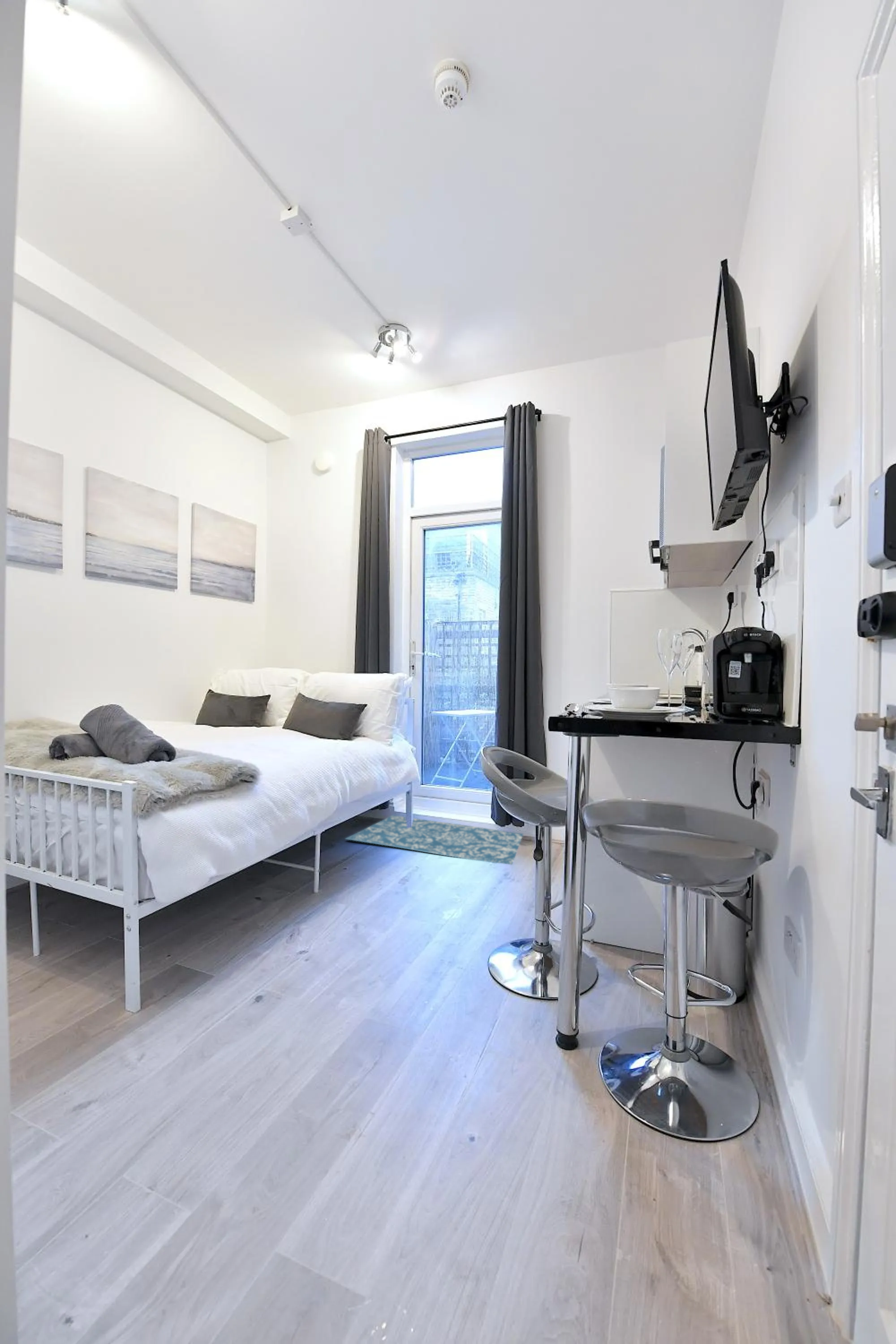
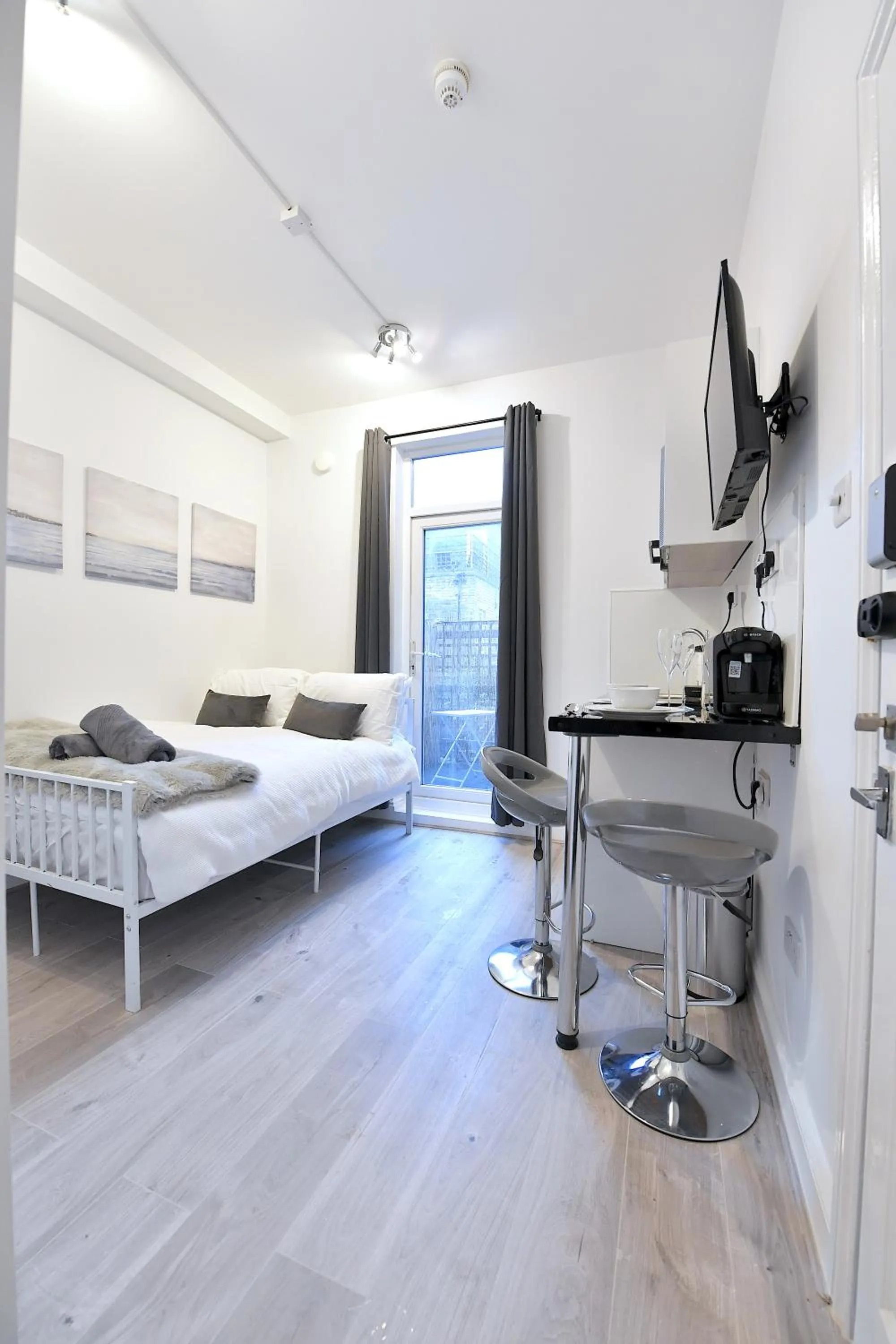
- rug (455, 839)
